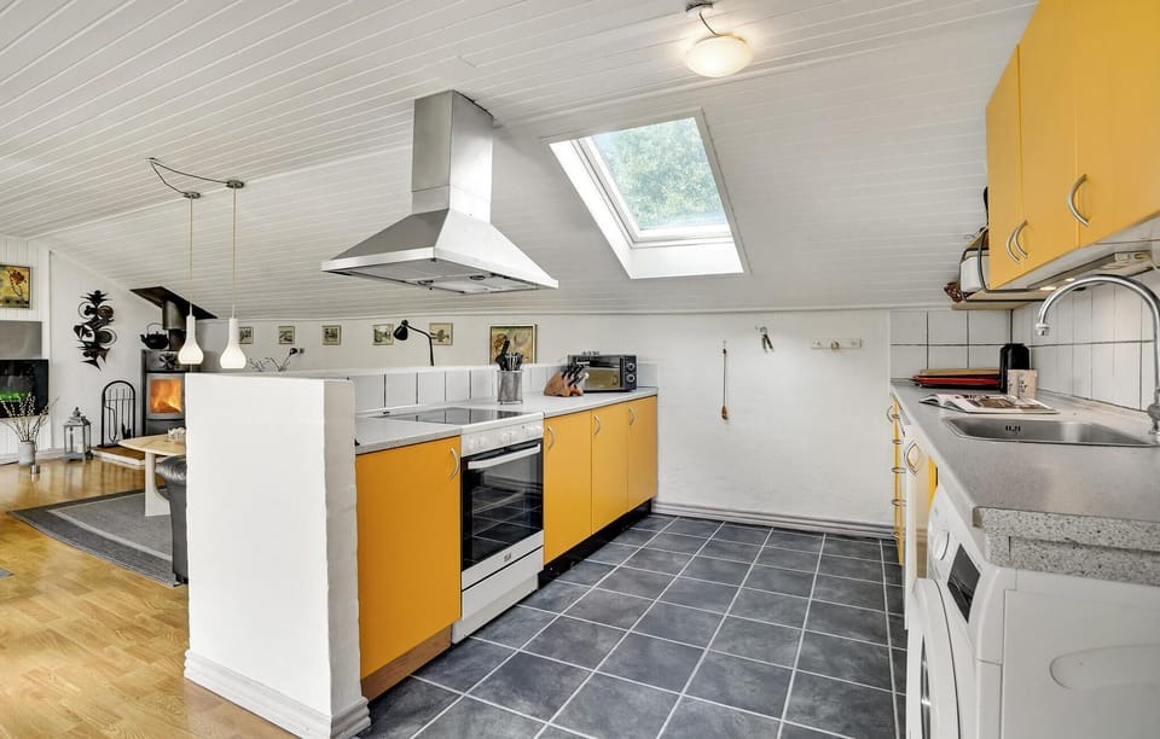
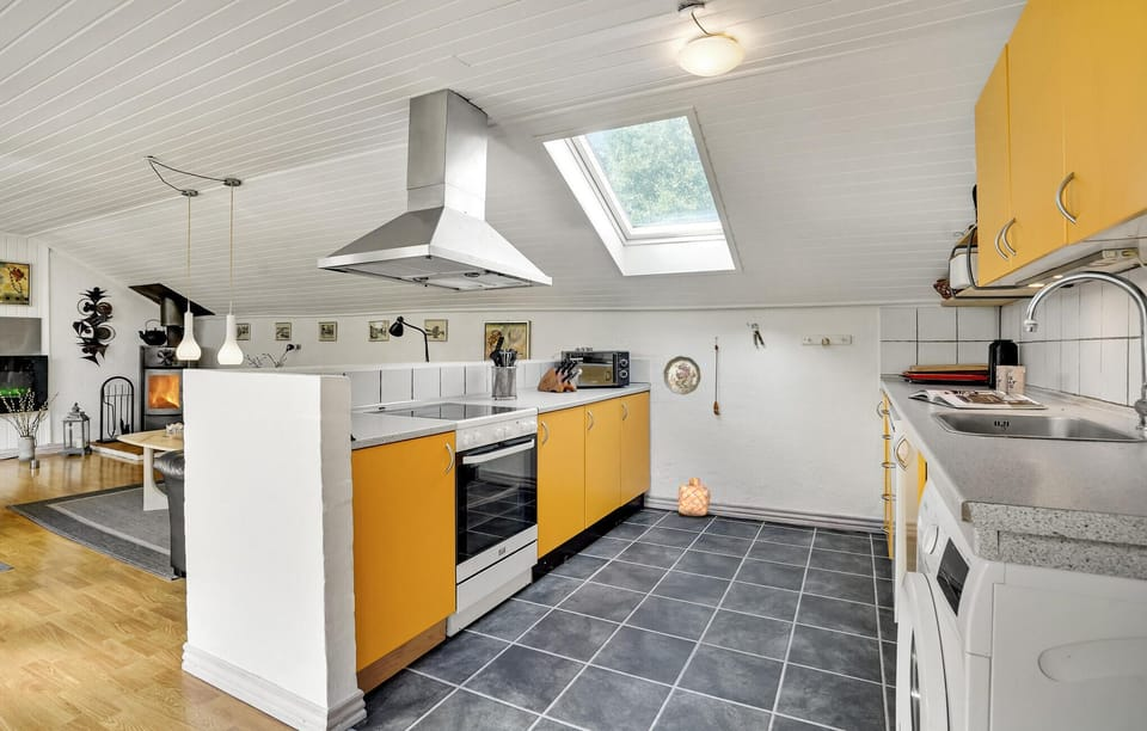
+ basket (693, 496)
+ decorative plate (682, 375)
